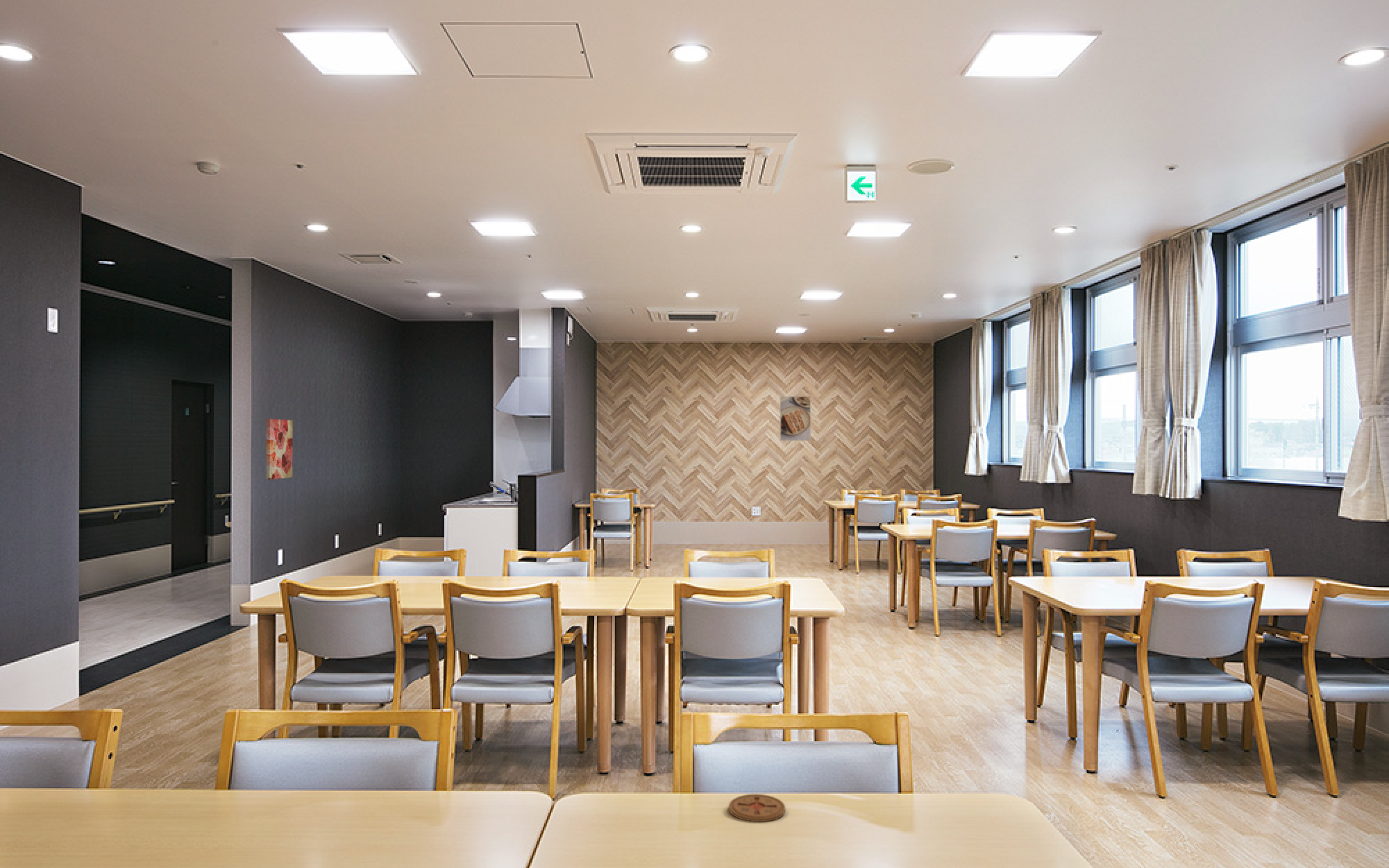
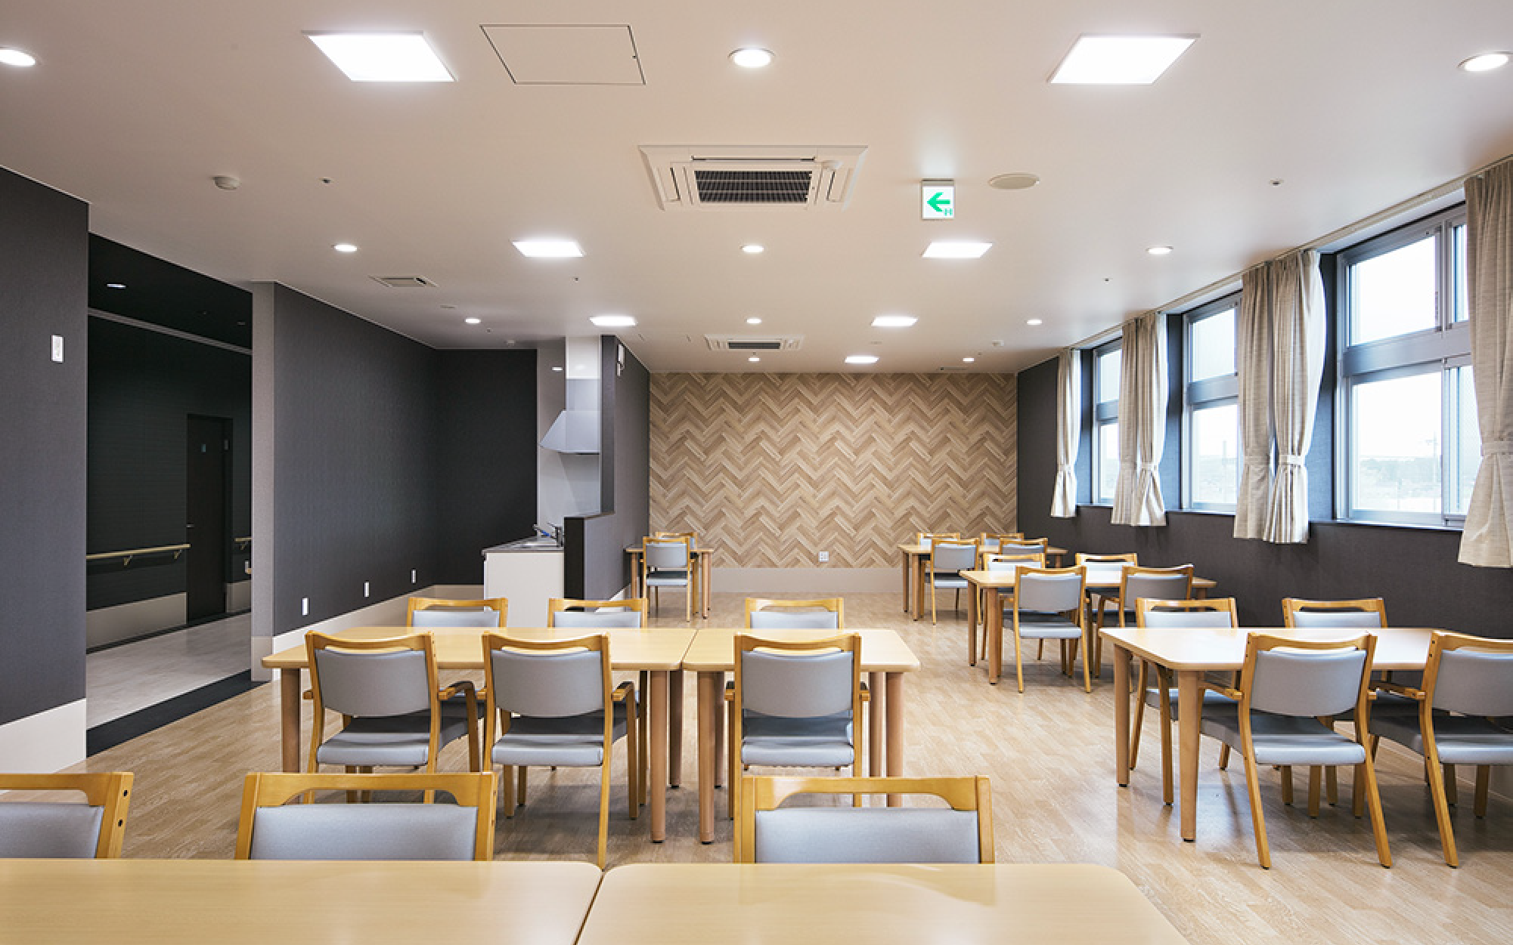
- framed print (795, 418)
- coaster (757, 808)
- wall art (280, 449)
